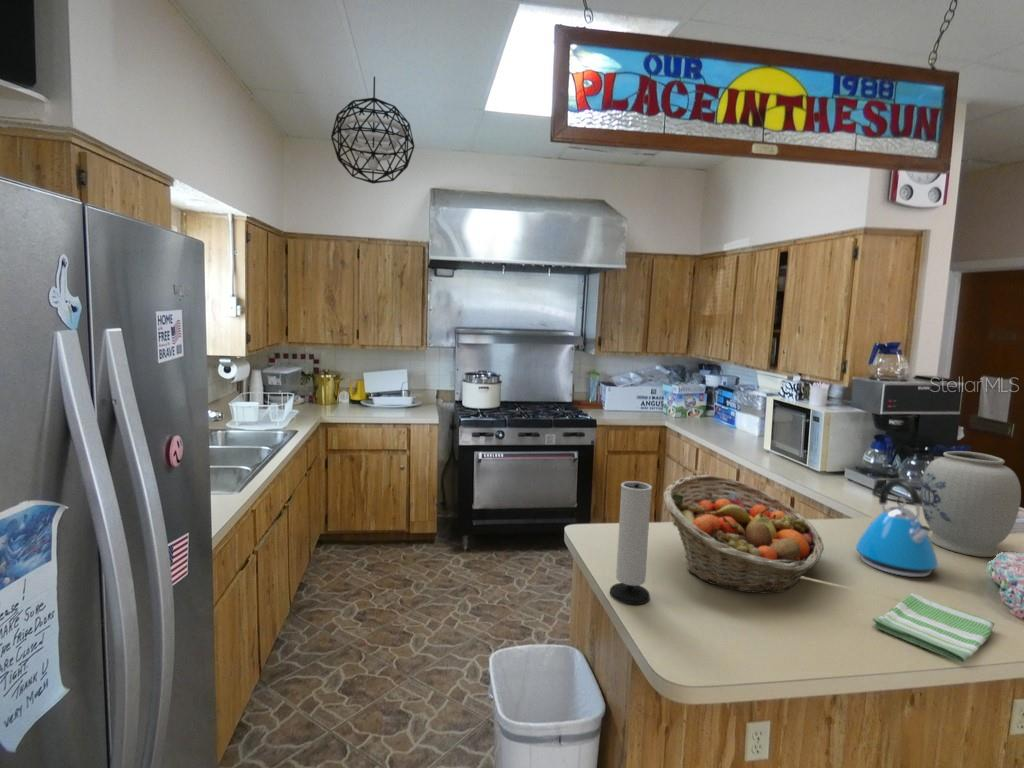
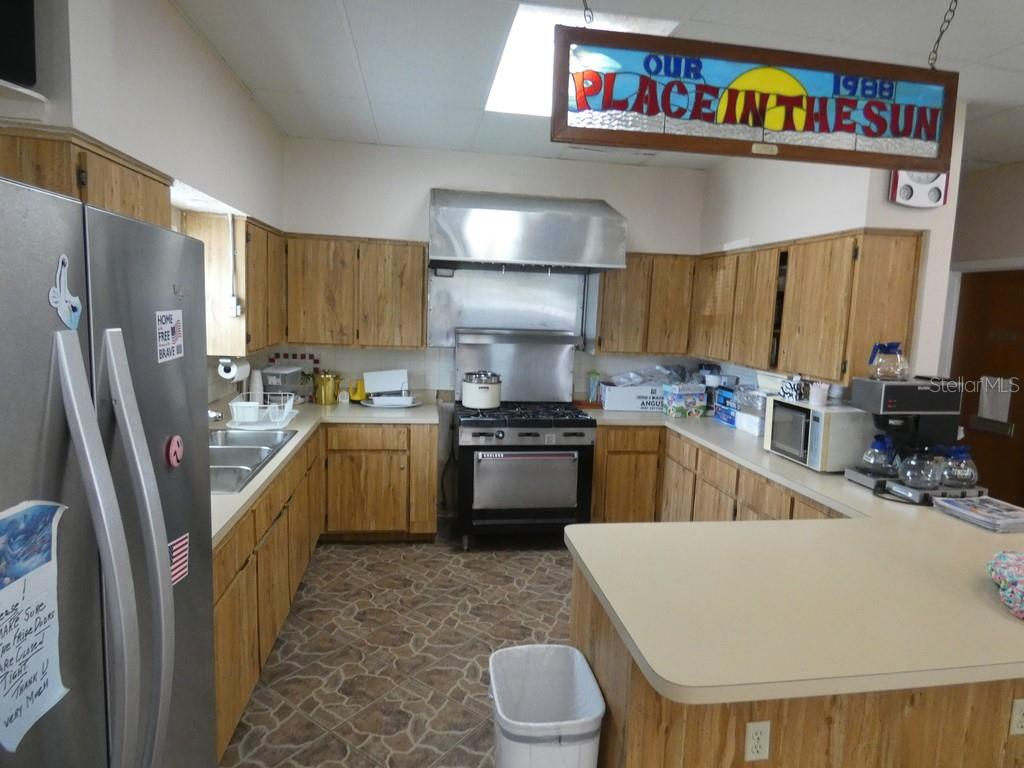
- pendant light (373, 130)
- vase (968, 501)
- kettle (897, 521)
- speaker (632, 540)
- dish towel (934, 623)
- fruit basket (740, 529)
